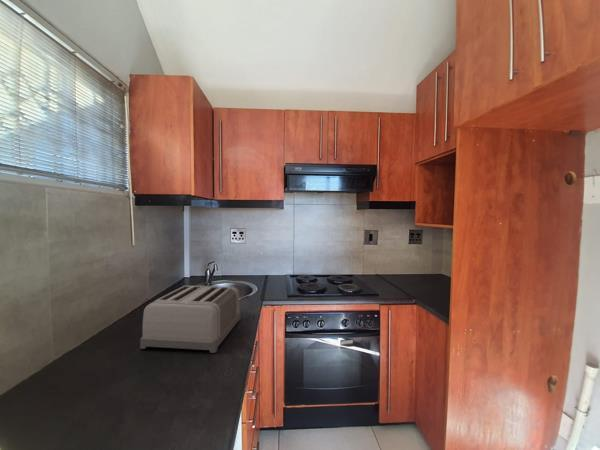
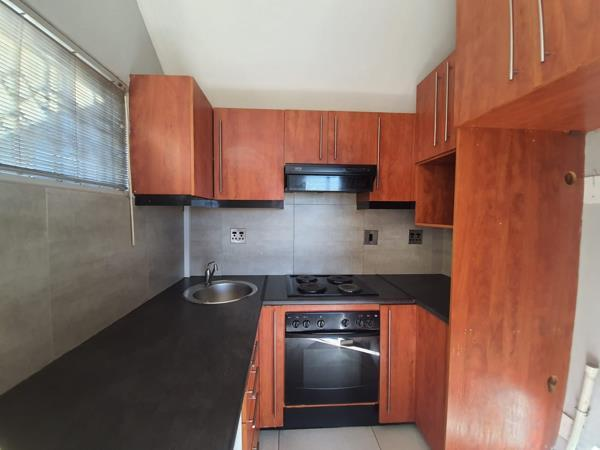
- toaster (198, 311)
